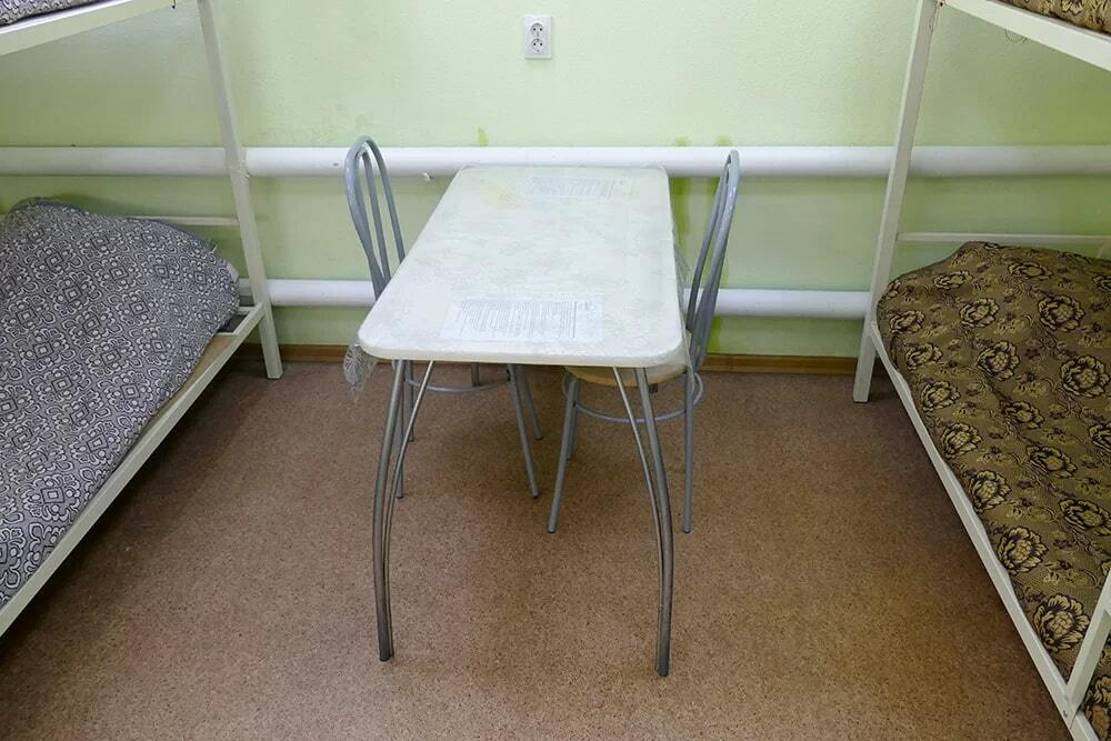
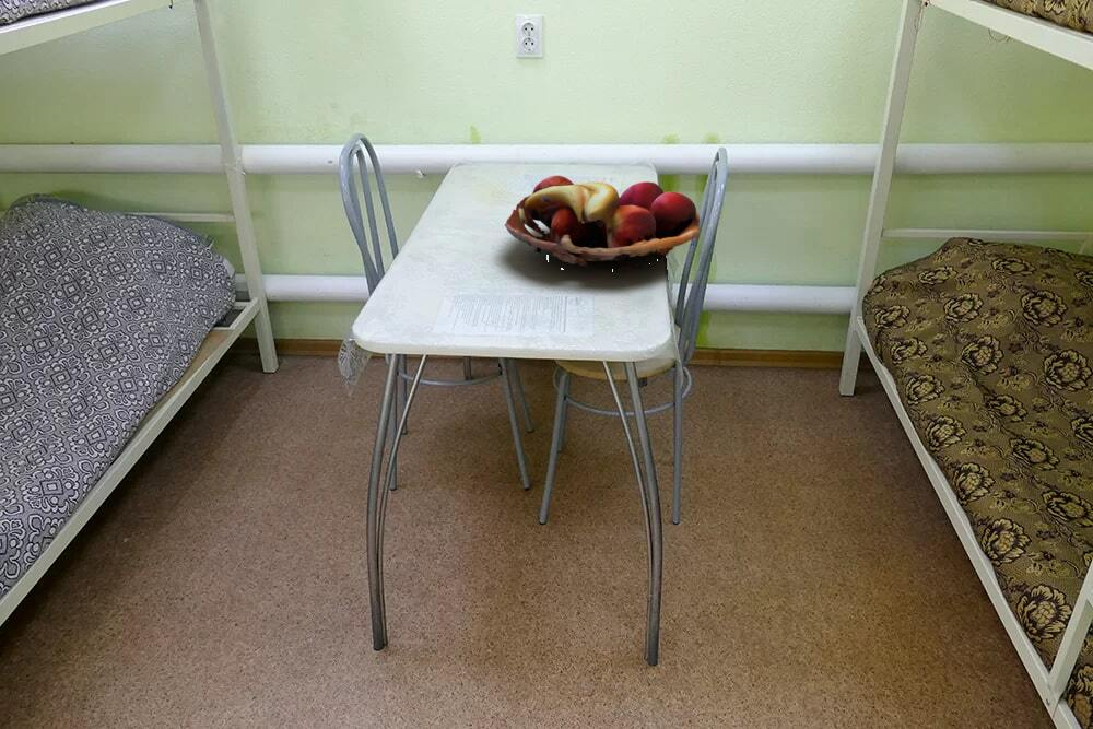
+ fruit basket (602, 217)
